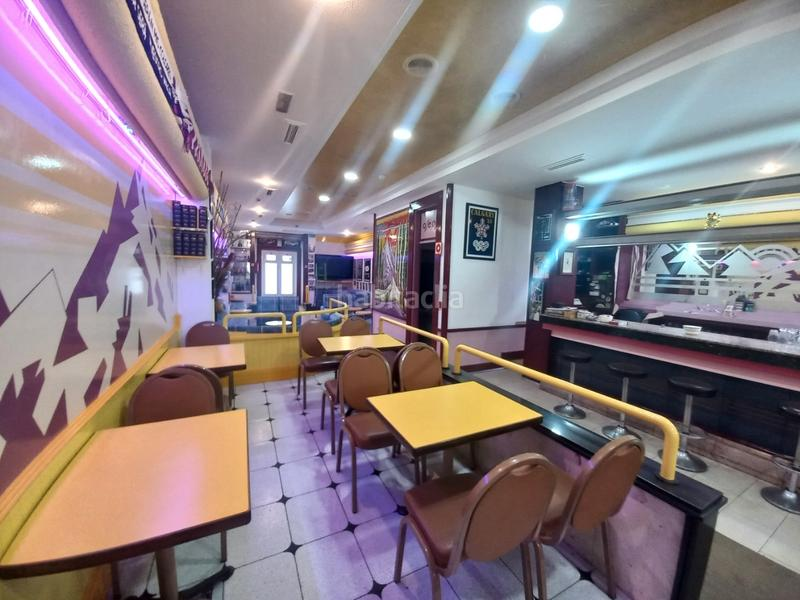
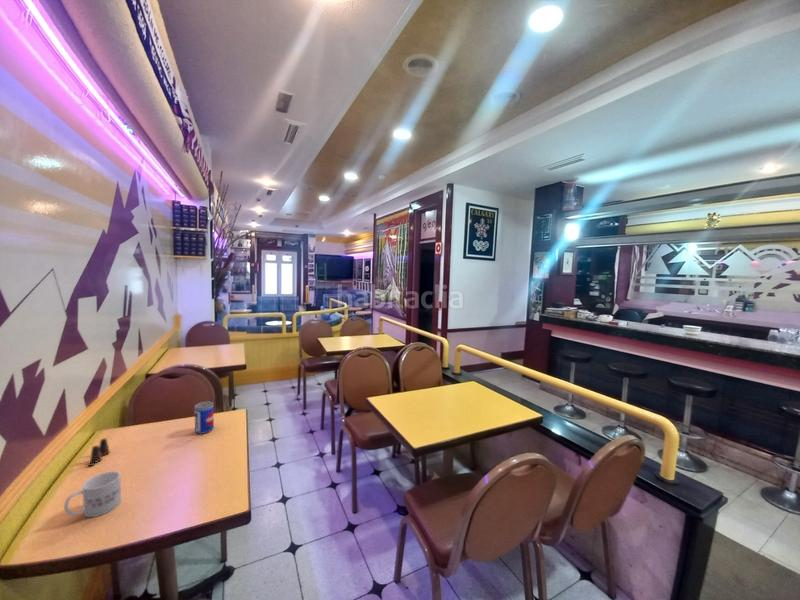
+ mug (93, 496)
+ beer can (204, 417)
+ salt shaker (98, 451)
